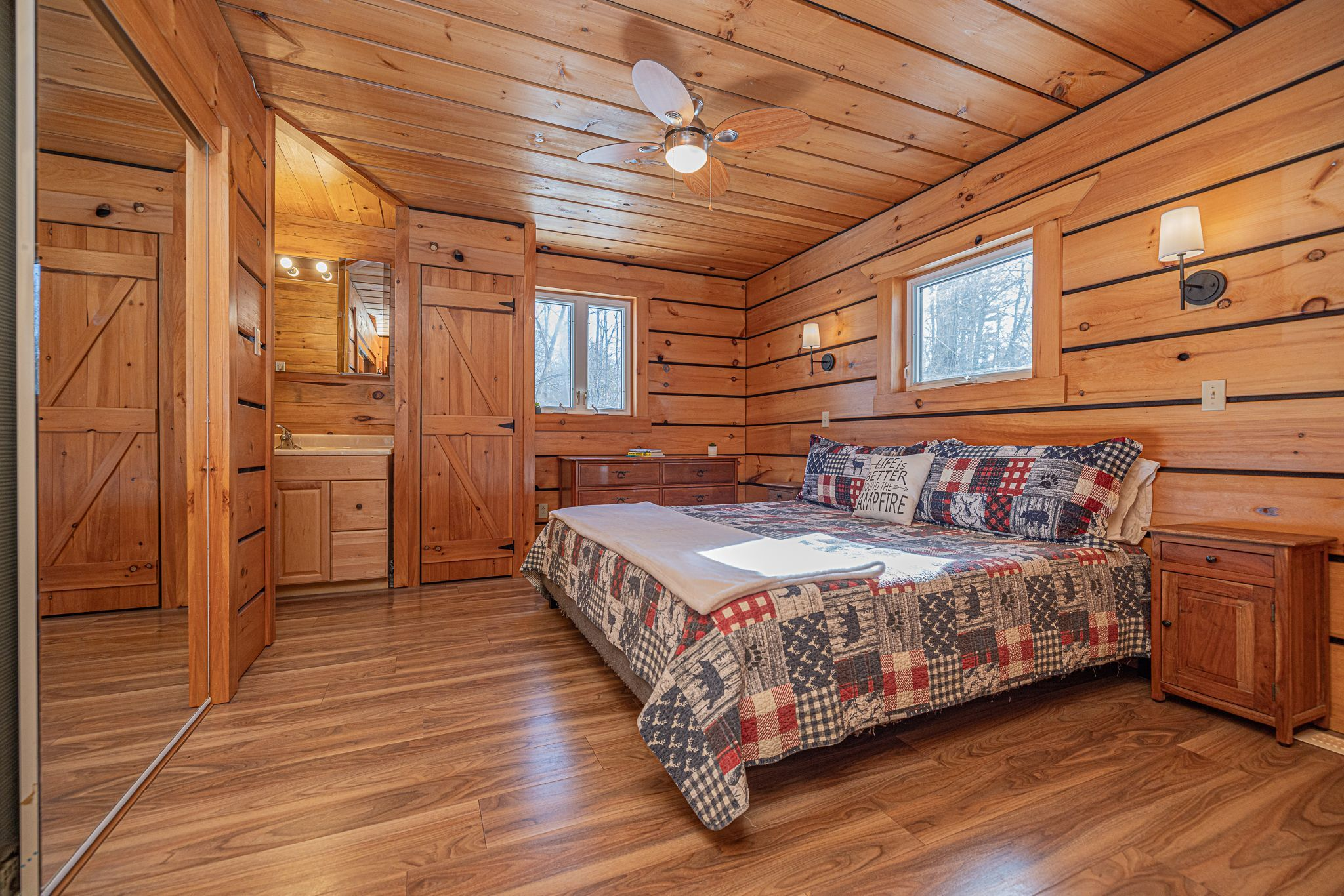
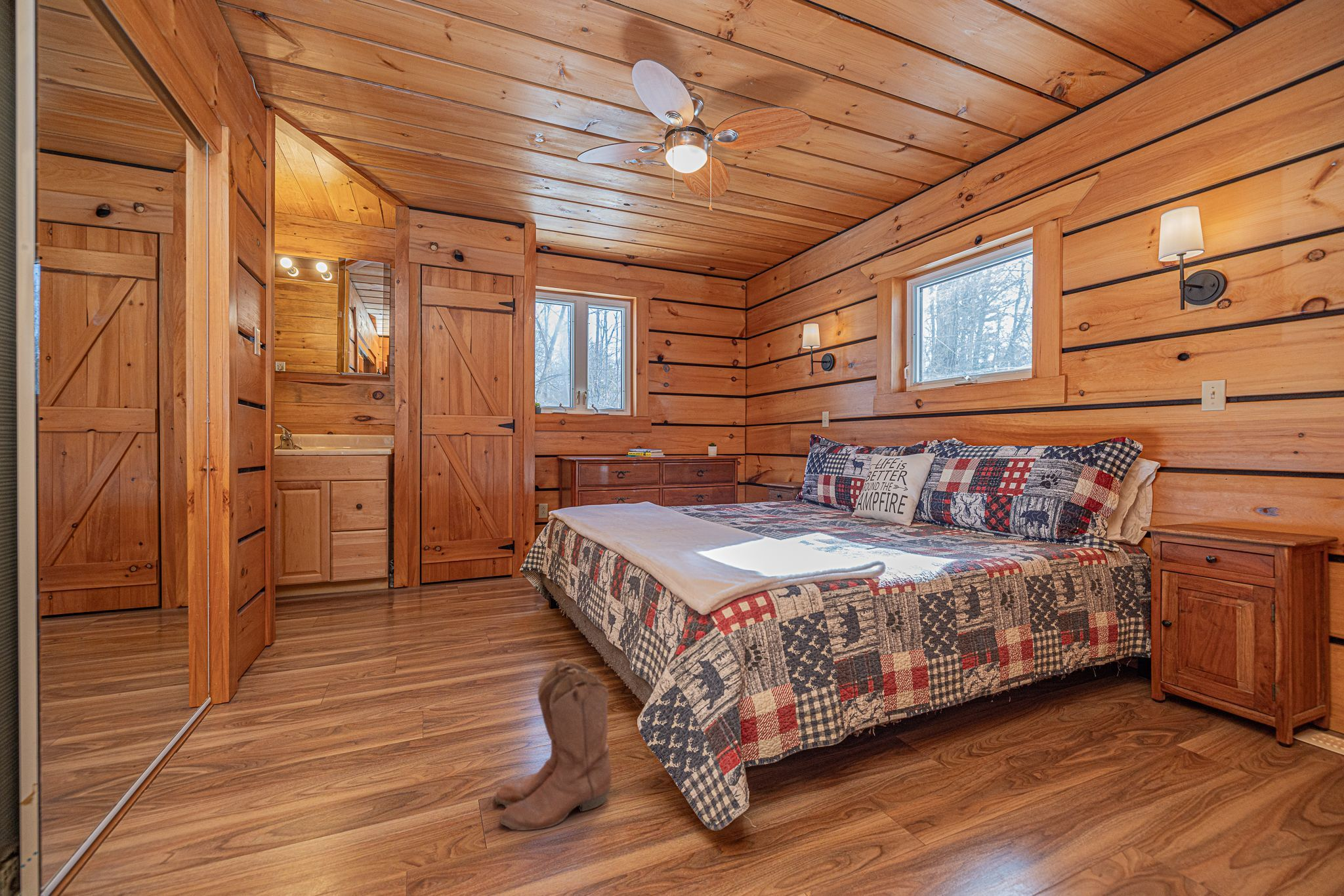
+ boots (552, 736)
